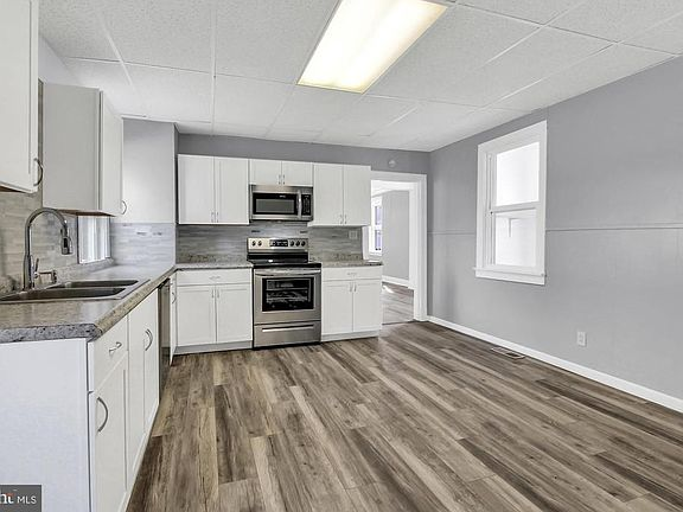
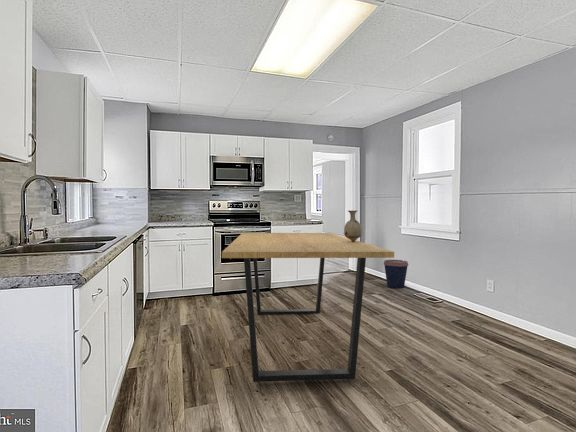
+ dining table (294, 309)
+ vase (353, 225)
+ coffee cup (395, 273)
